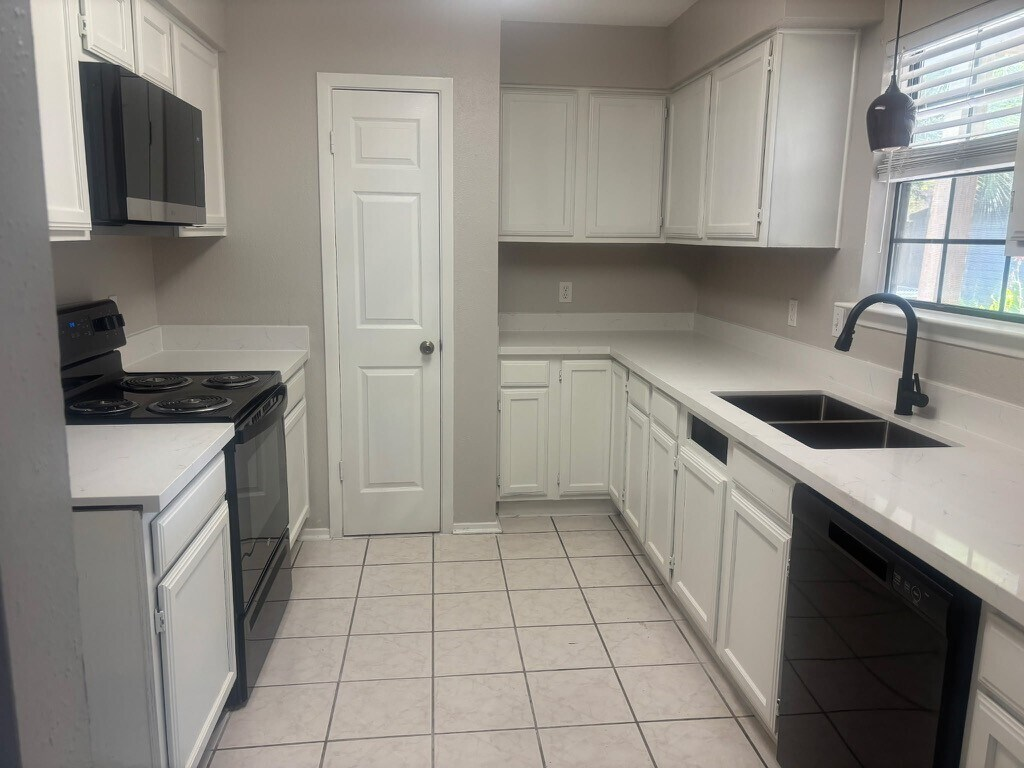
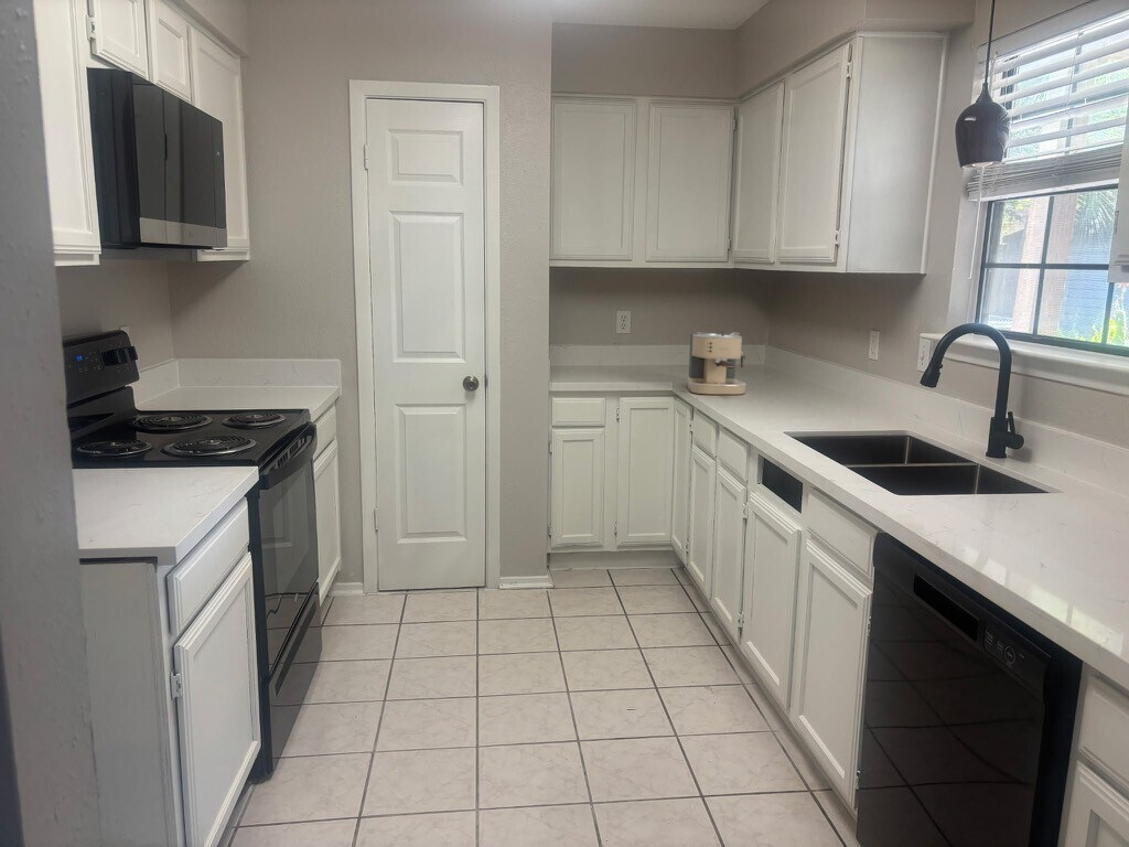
+ coffee maker (717, 361)
